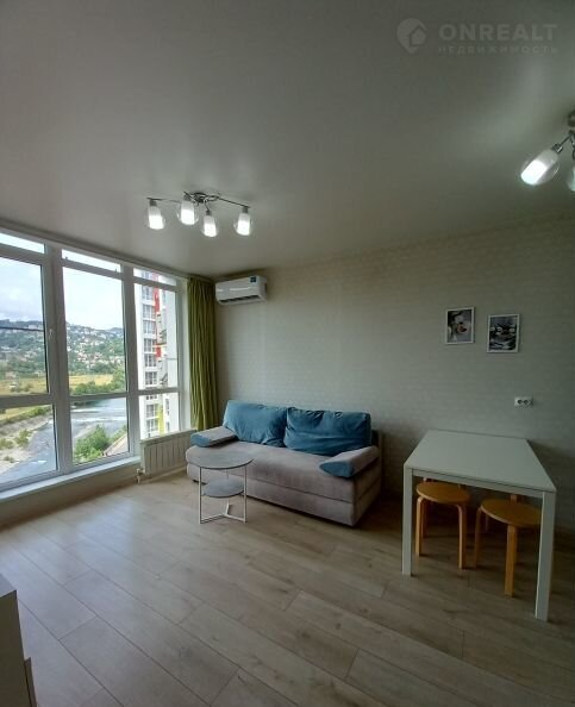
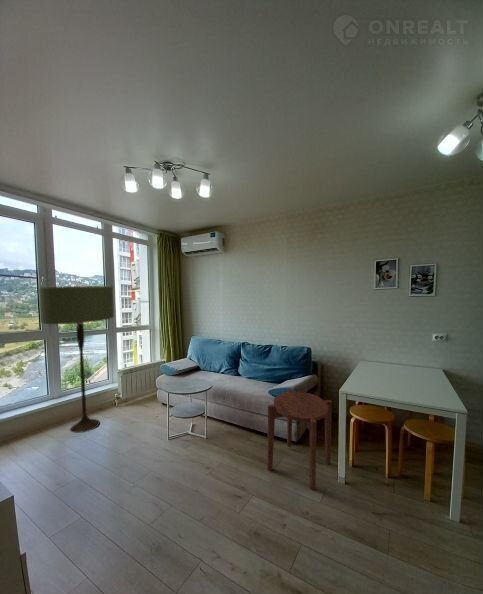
+ floor lamp (81, 357)
+ side table (291, 435)
